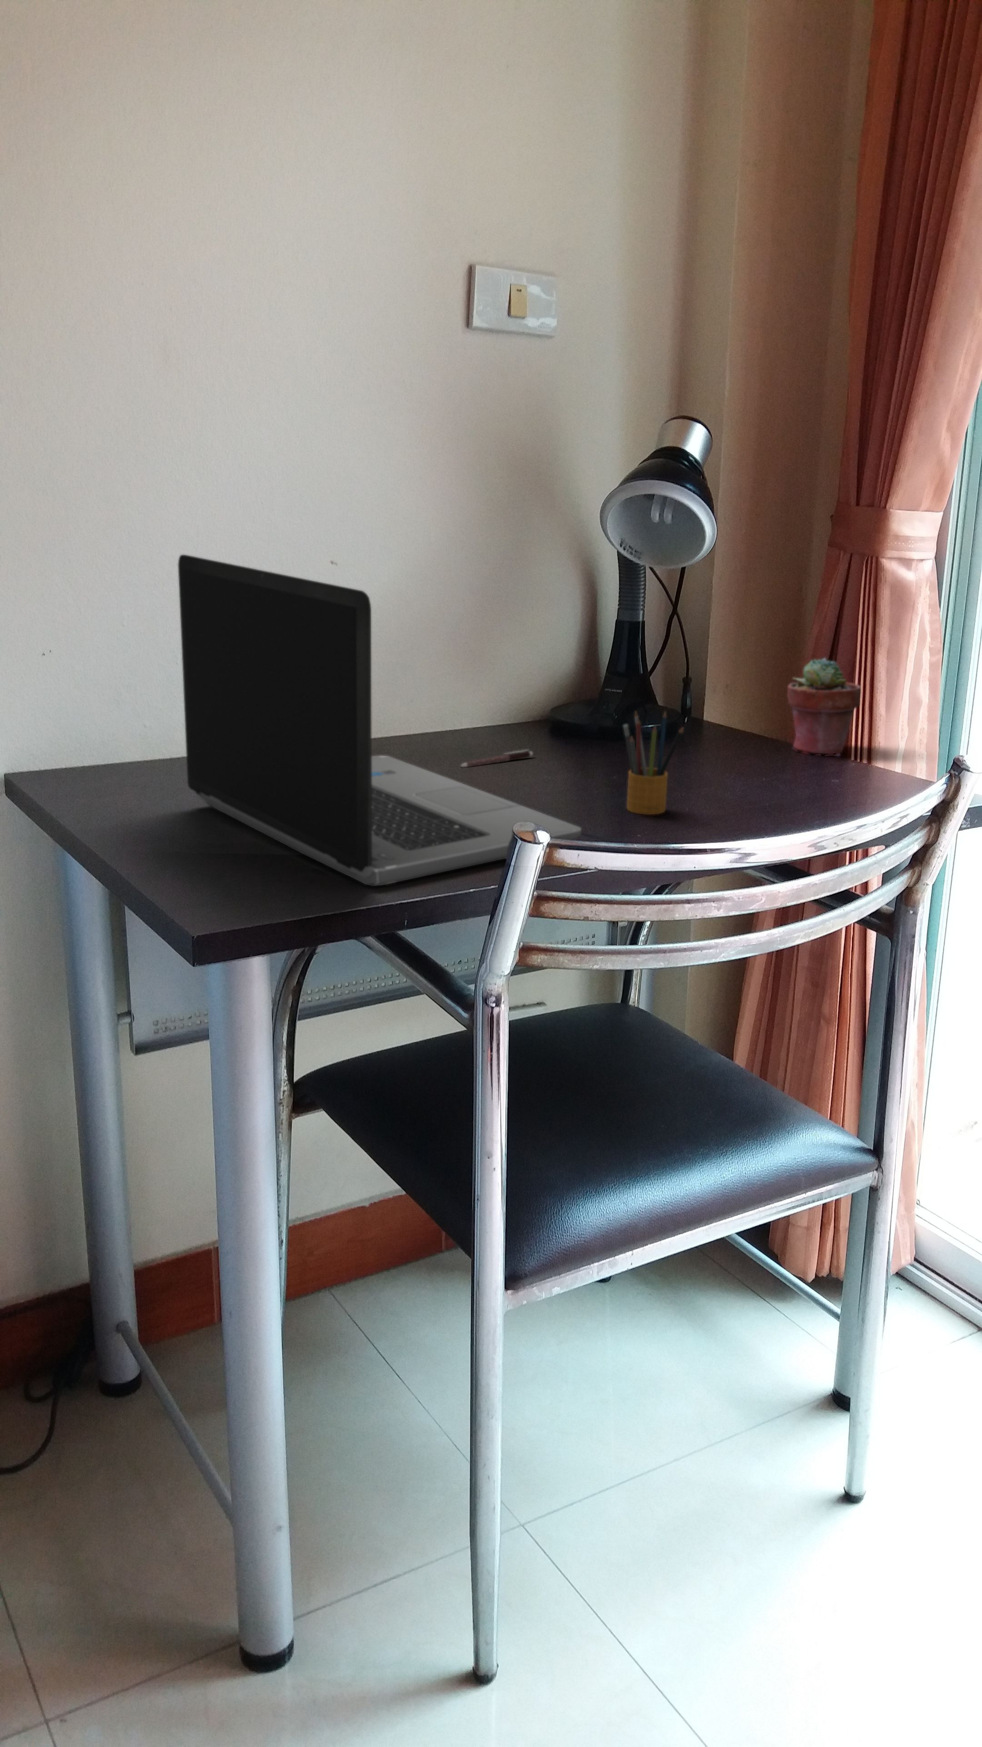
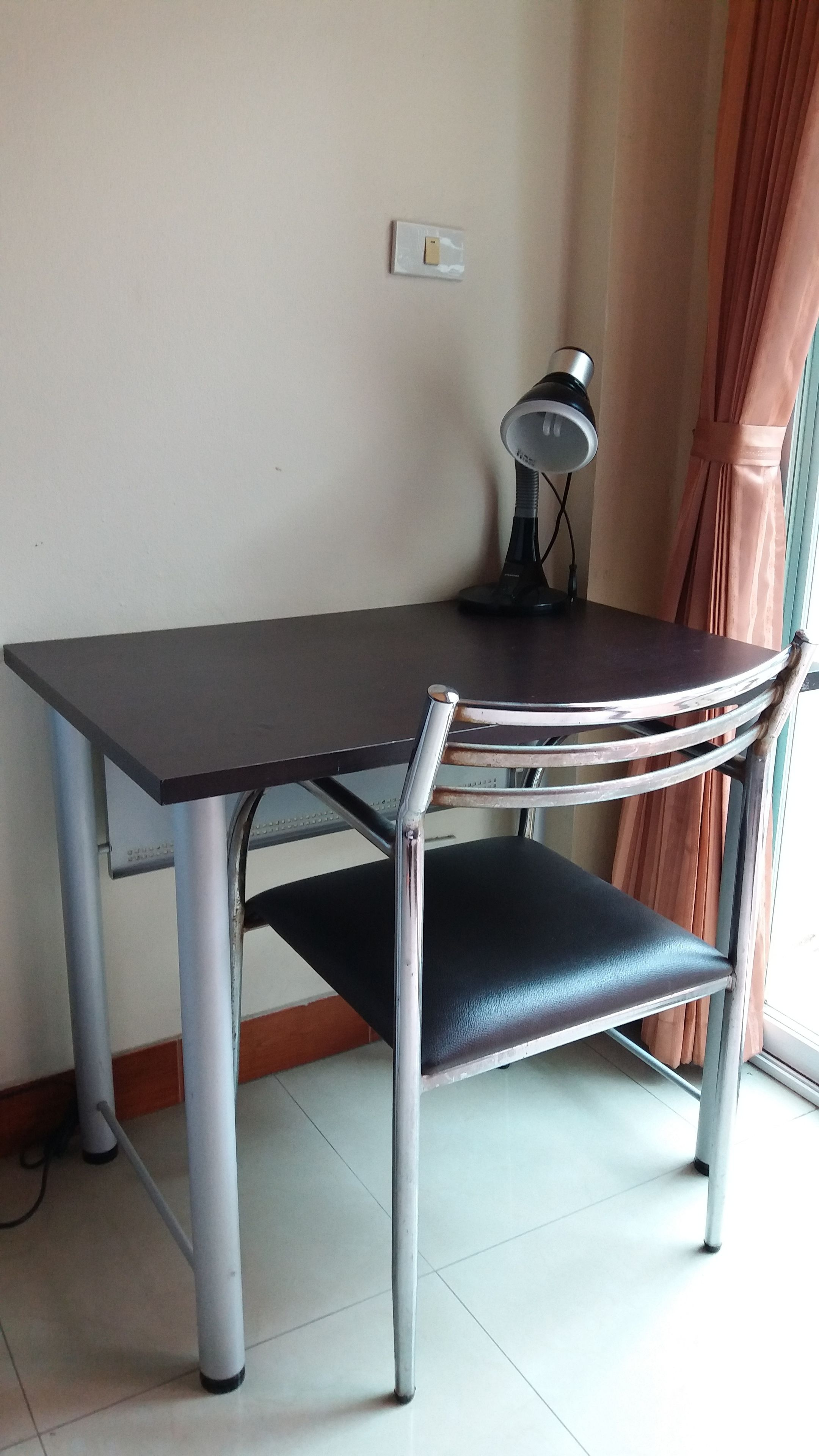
- pen (498, 758)
- laptop computer (370, 698)
- pencil box (652, 763)
- potted succulent (823, 704)
